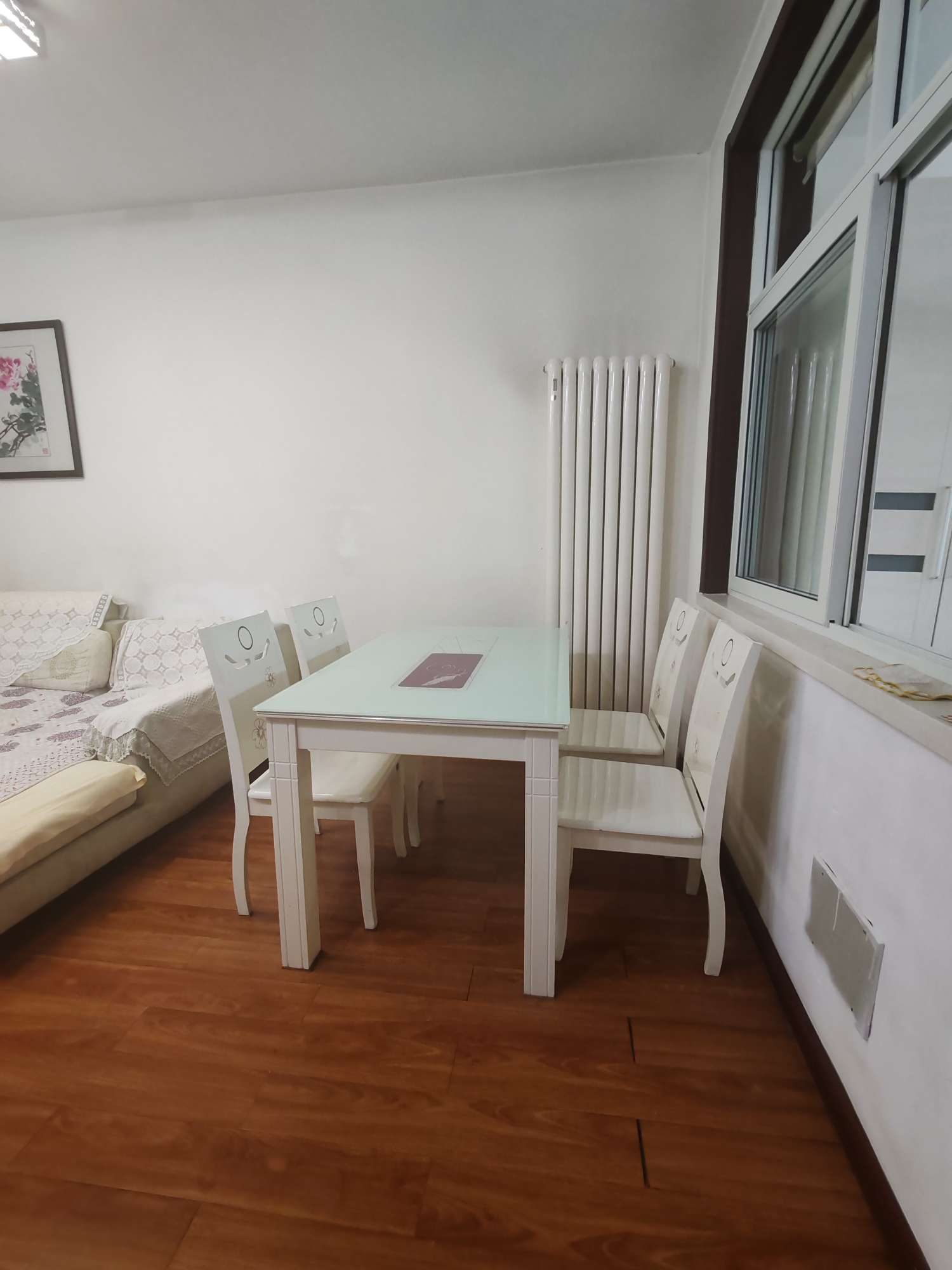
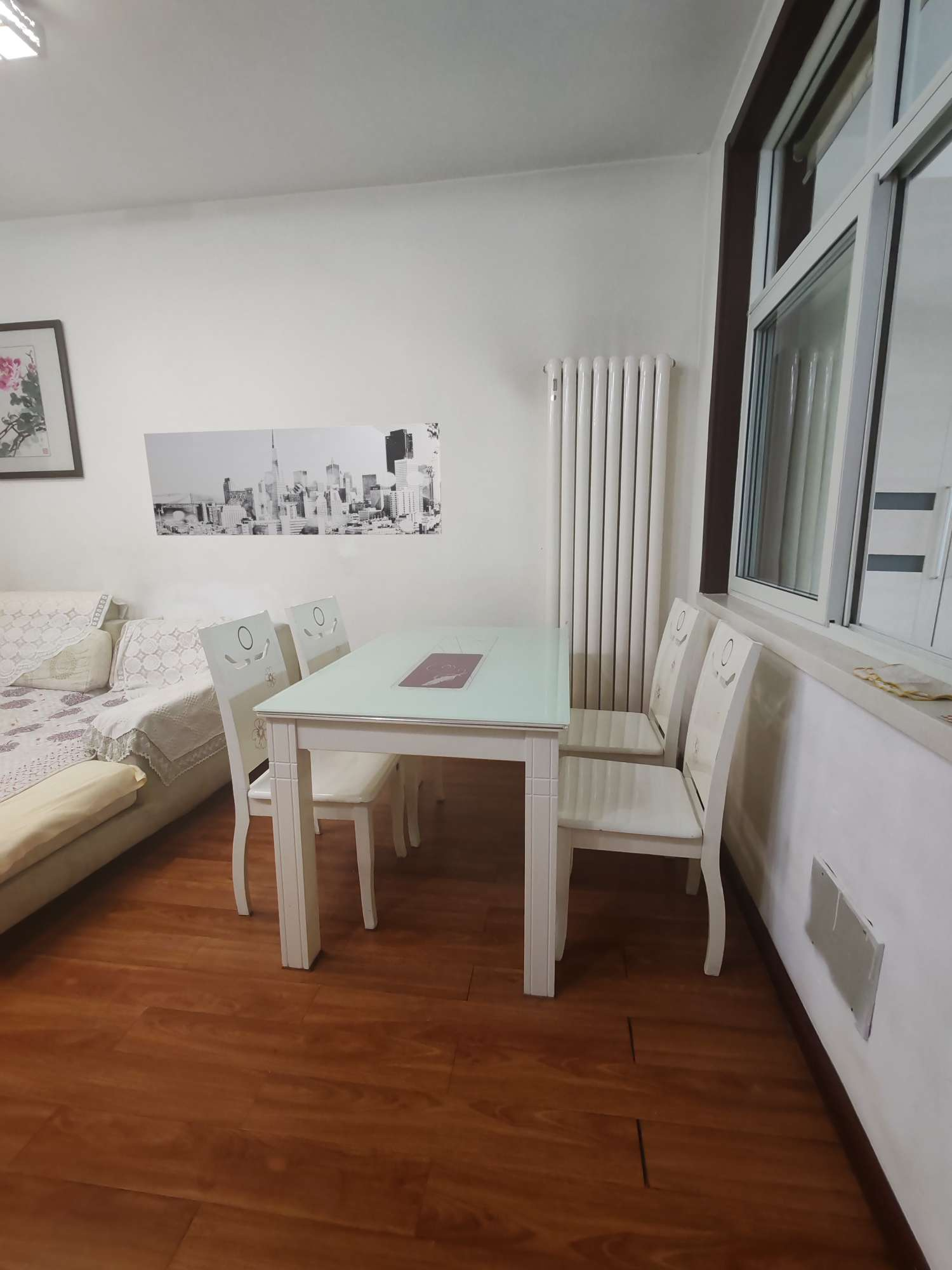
+ wall art (290, 483)
